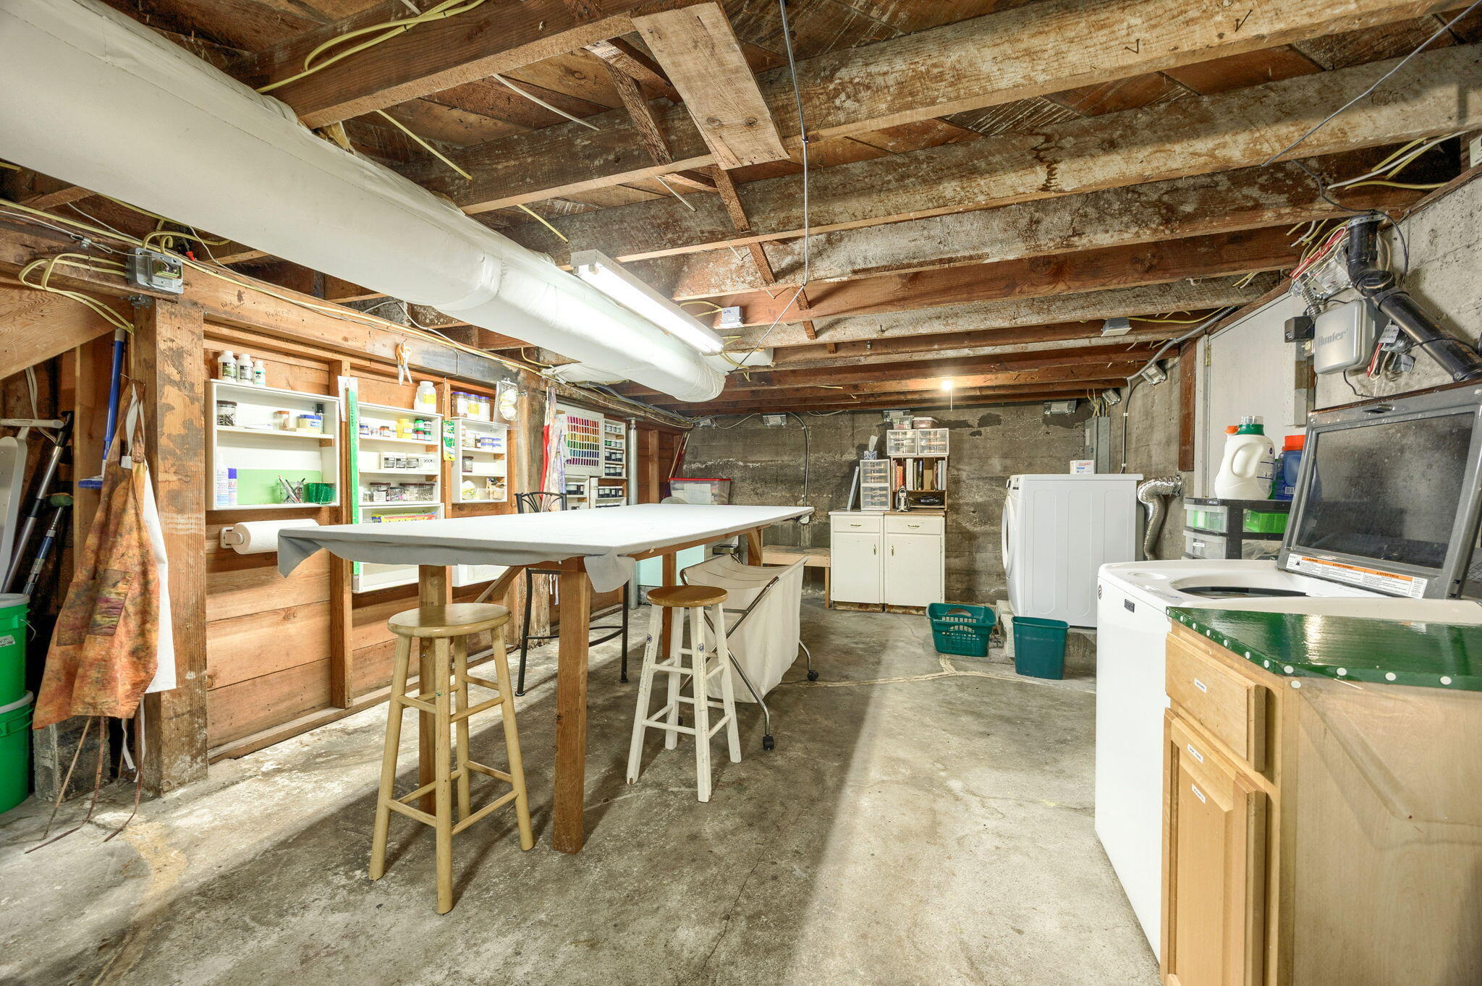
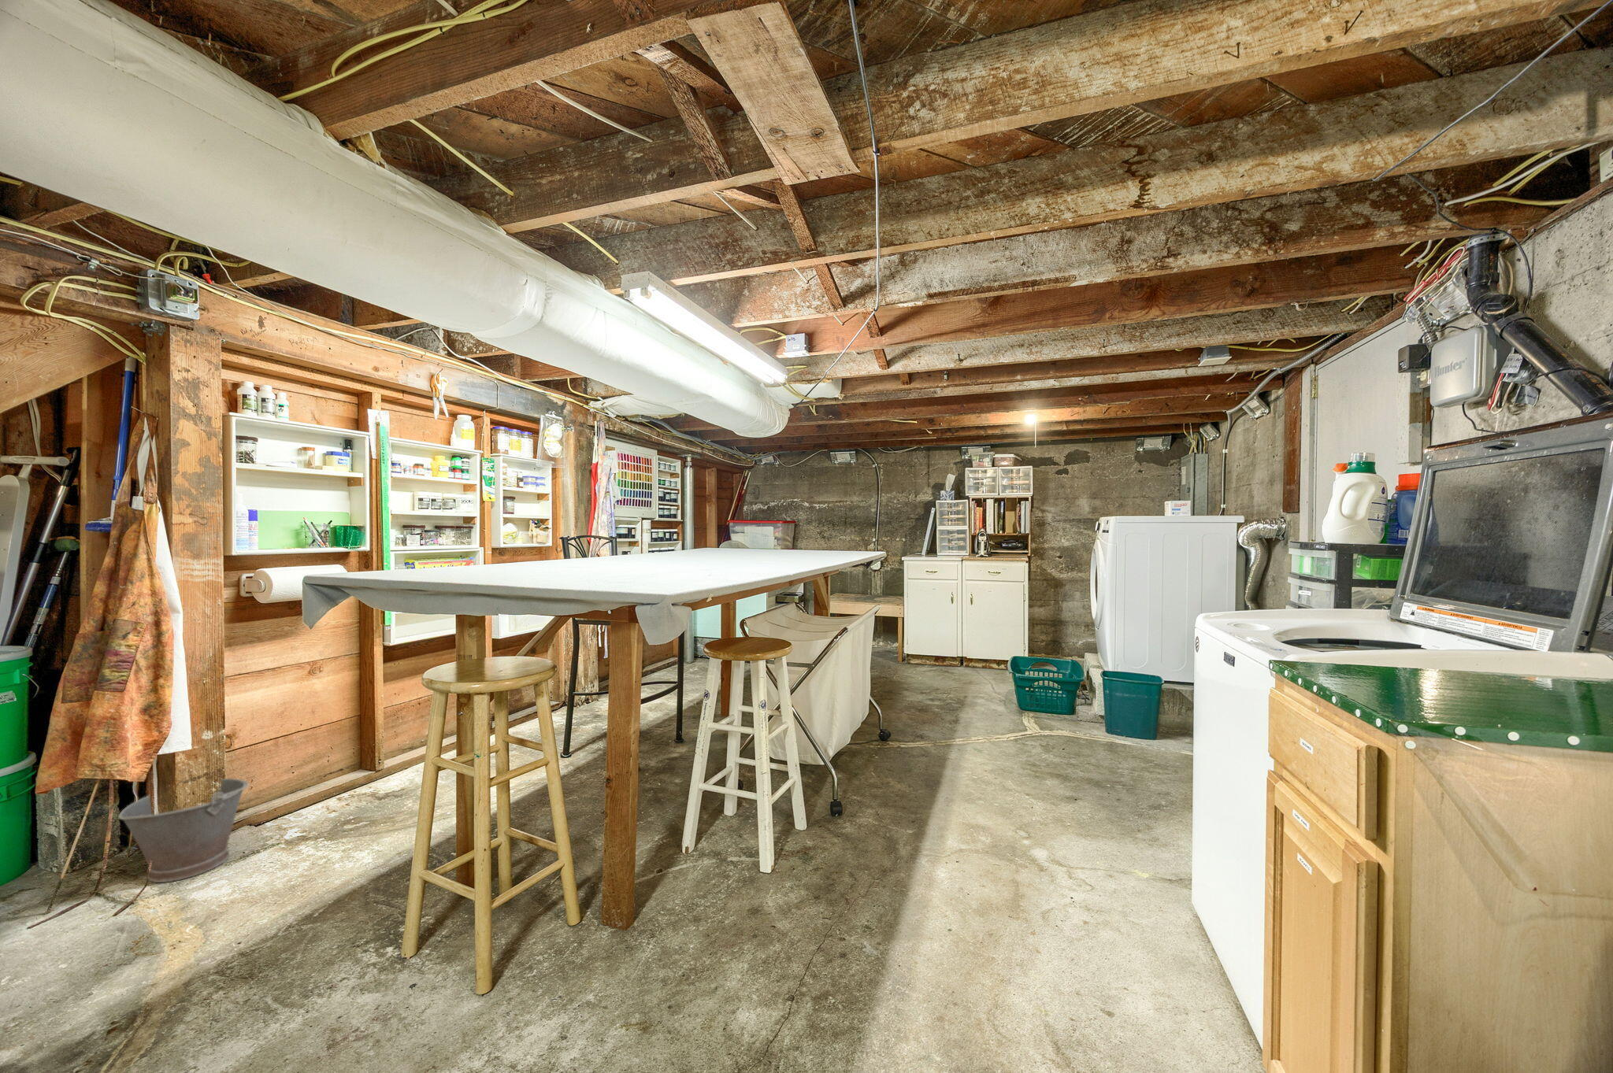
+ bucket (187, 826)
